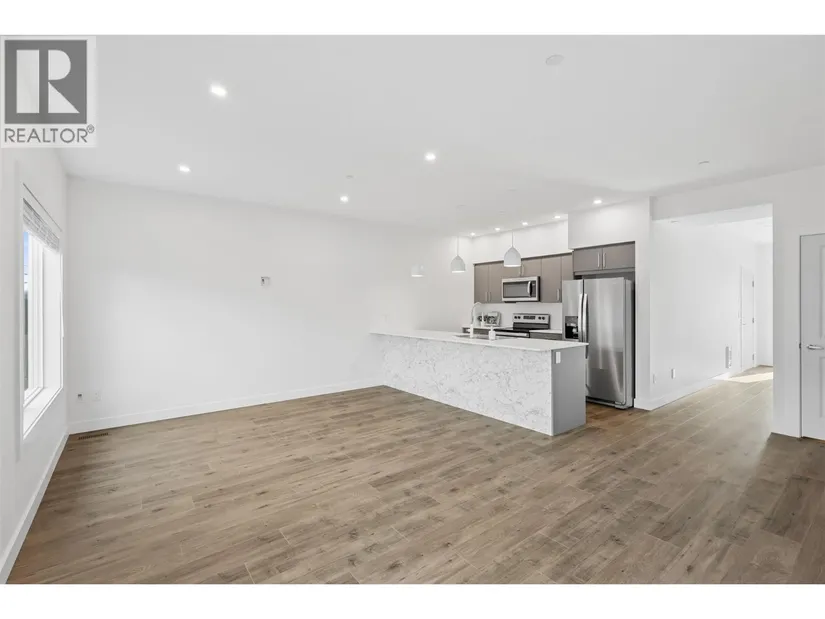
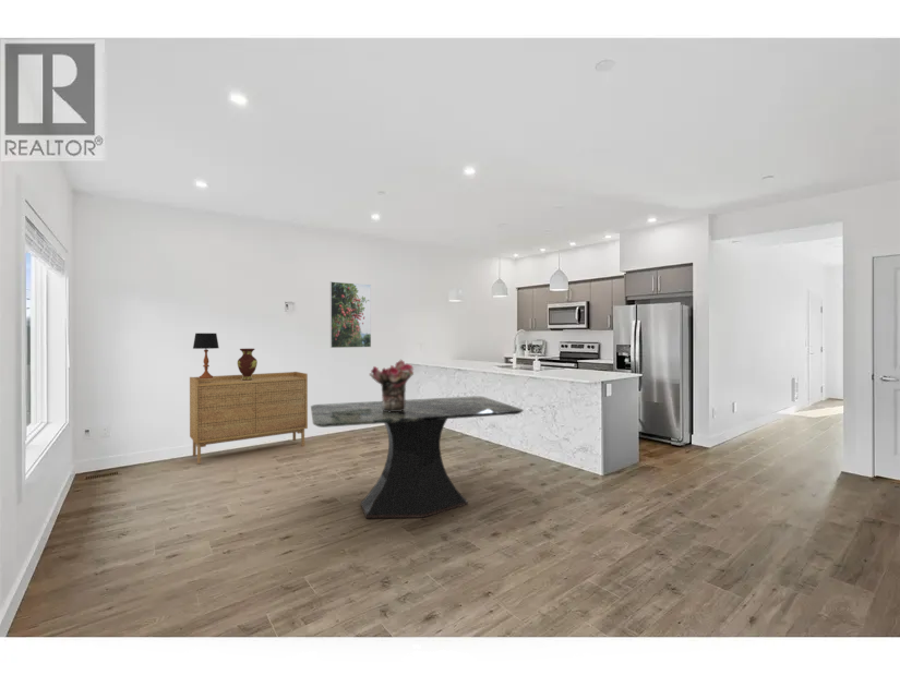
+ dining table (413, 456)
+ decorative urn (247, 363)
+ sideboard (251, 412)
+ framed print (350, 315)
+ table lamp (205, 360)
+ bouquet (392, 384)
